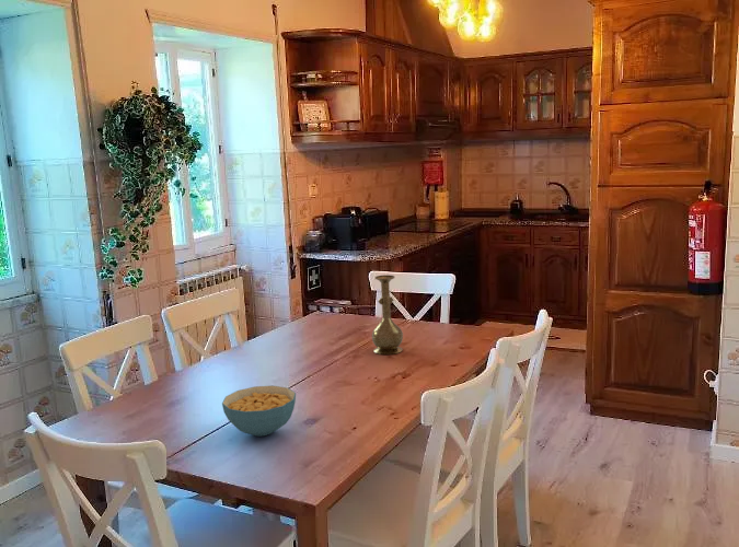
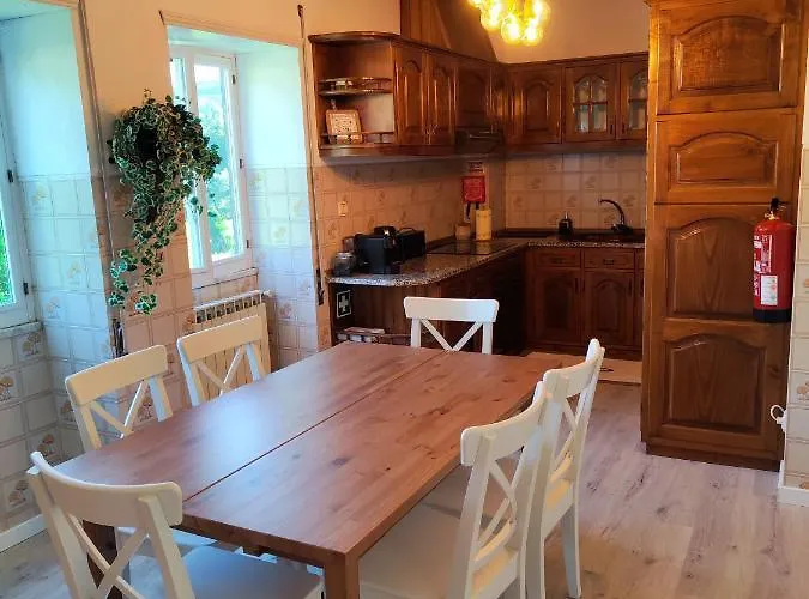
- cereal bowl (261, 415)
- vase (386, 313)
